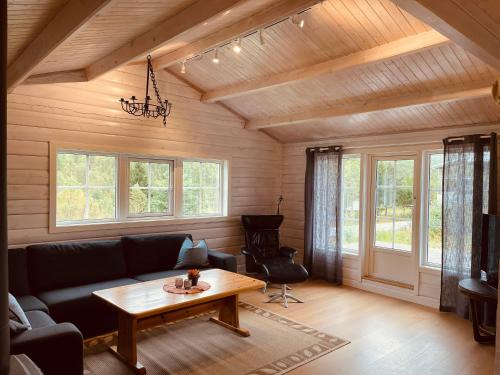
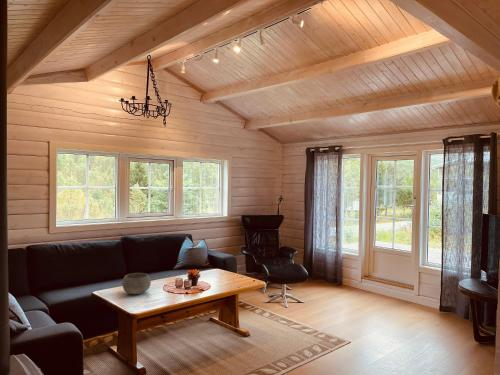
+ bowl (136, 284)
